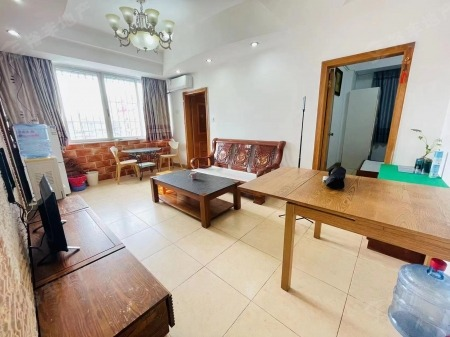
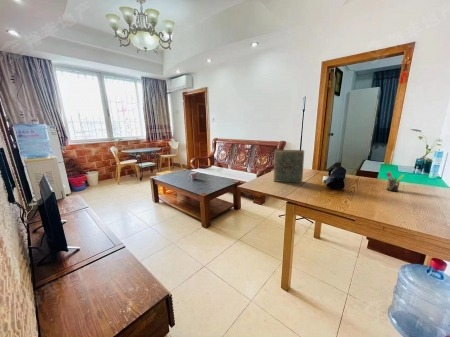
+ pen holder (393, 181)
+ book (288, 166)
